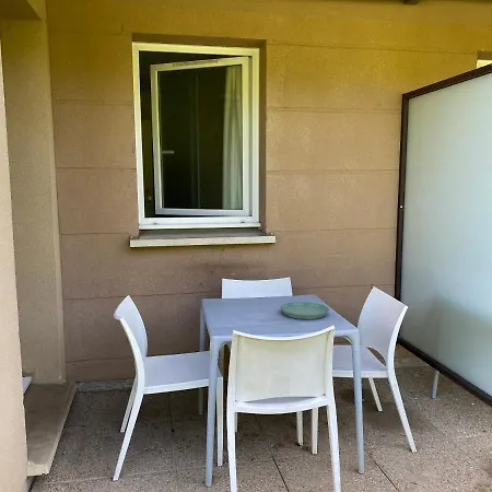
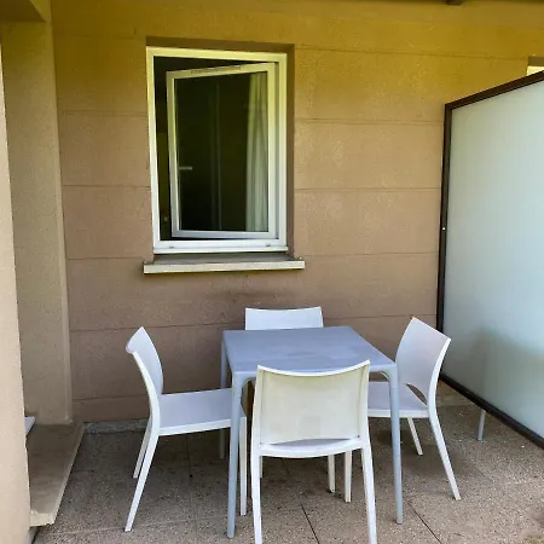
- saucer (304, 311)
